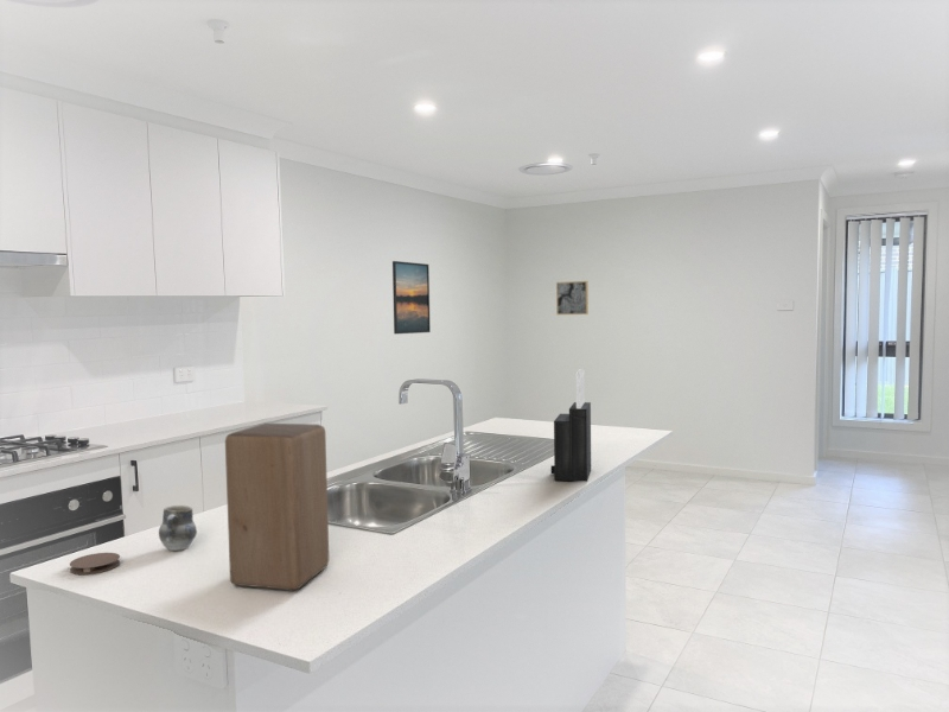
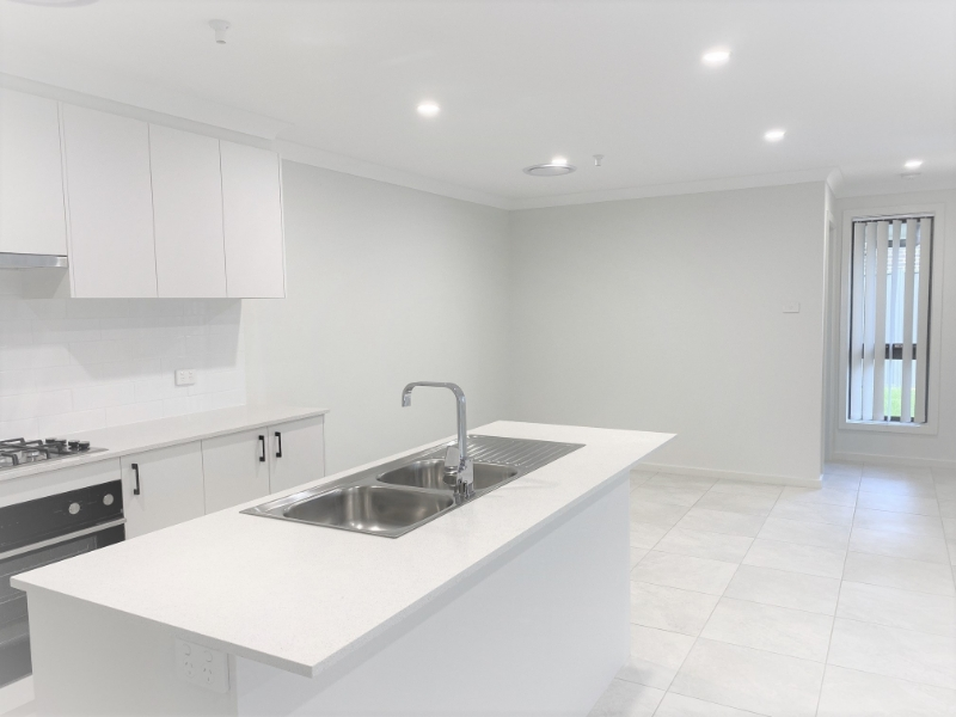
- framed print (412, 298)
- wall art (572, 298)
- coaster (95, 562)
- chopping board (279, 502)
- knife block (569, 422)
- cup (176, 528)
